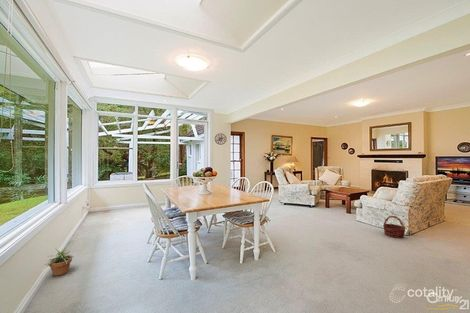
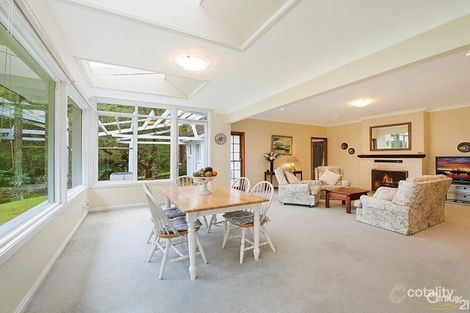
- potted plant (61, 260)
- basket (393, 225)
